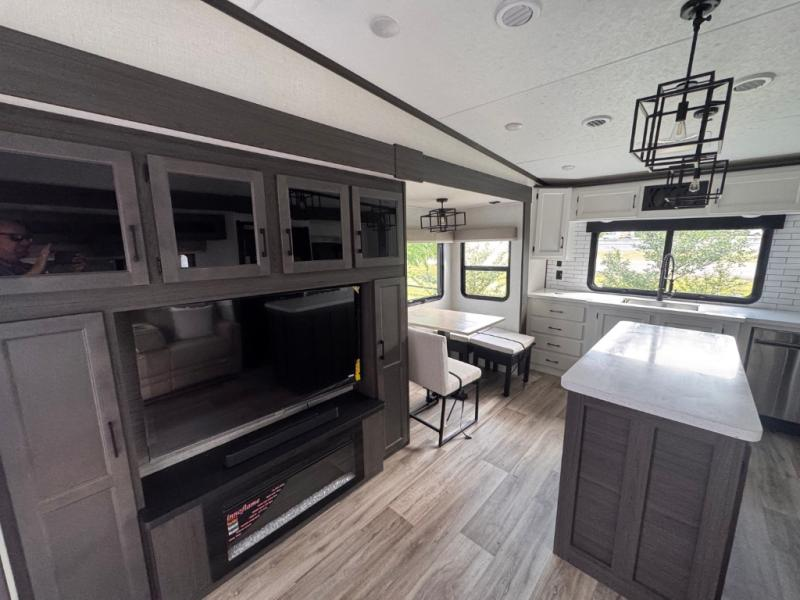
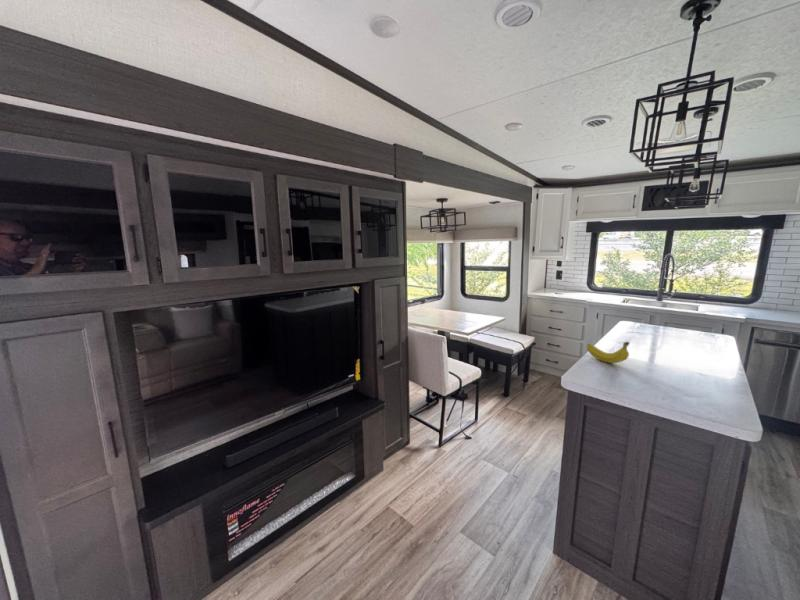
+ fruit (605, 352)
